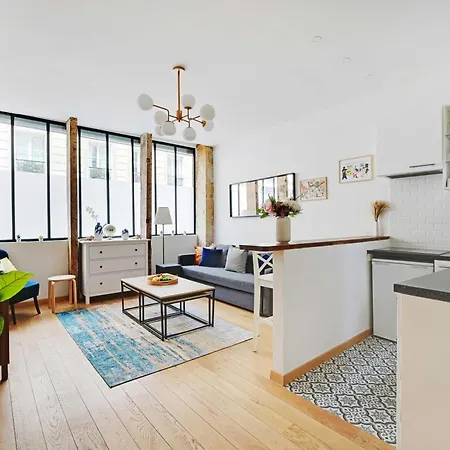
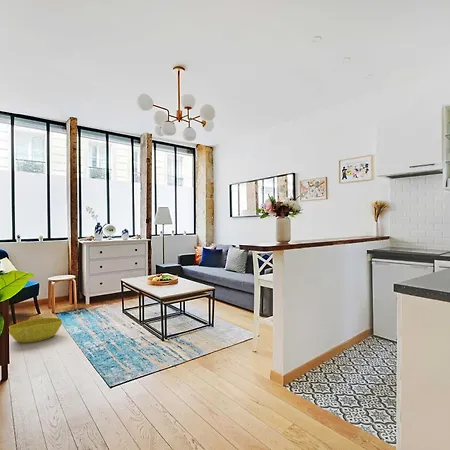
+ basket (36, 329)
